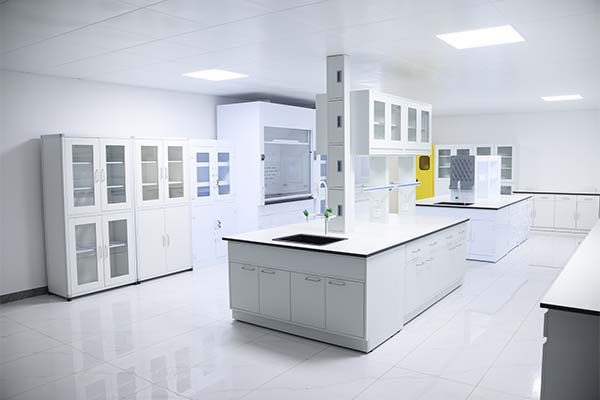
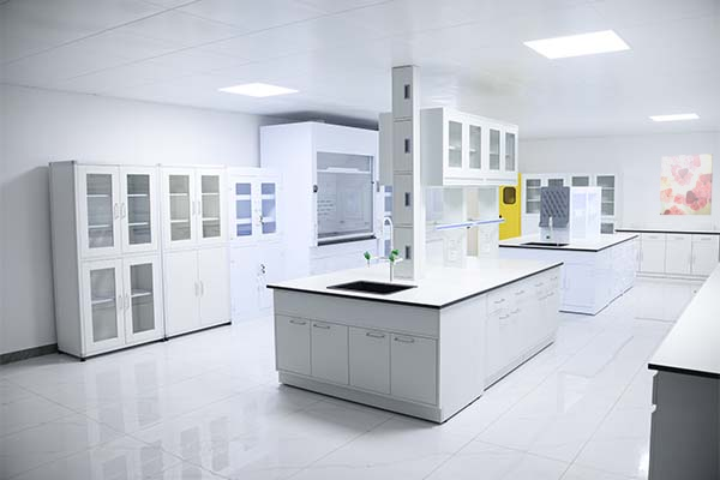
+ wall art (685, 185)
